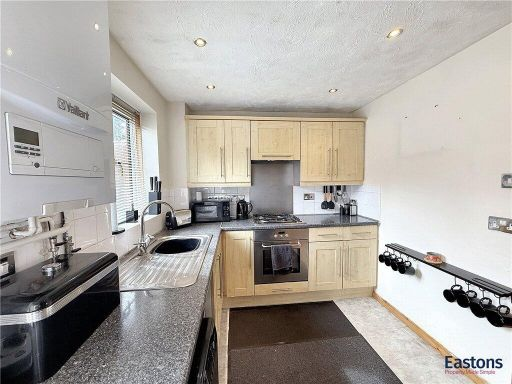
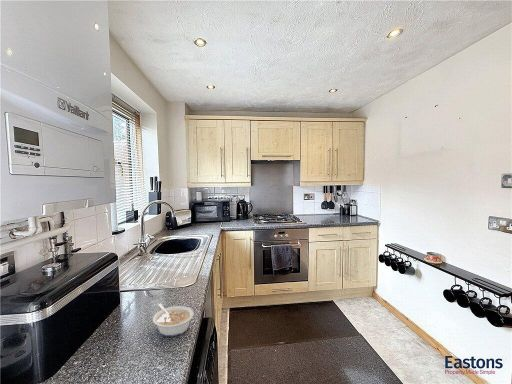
+ legume (172, 320)
